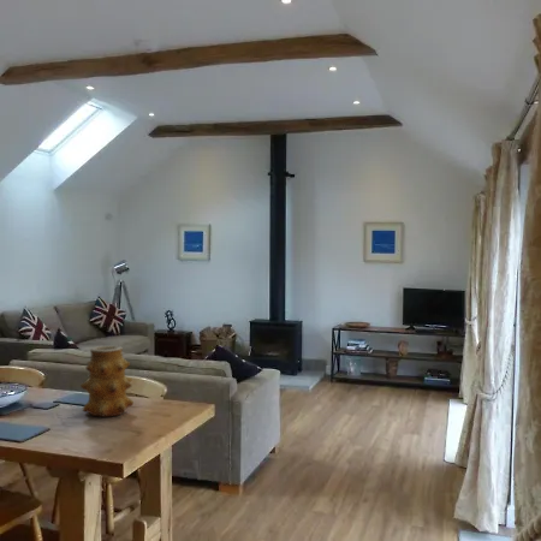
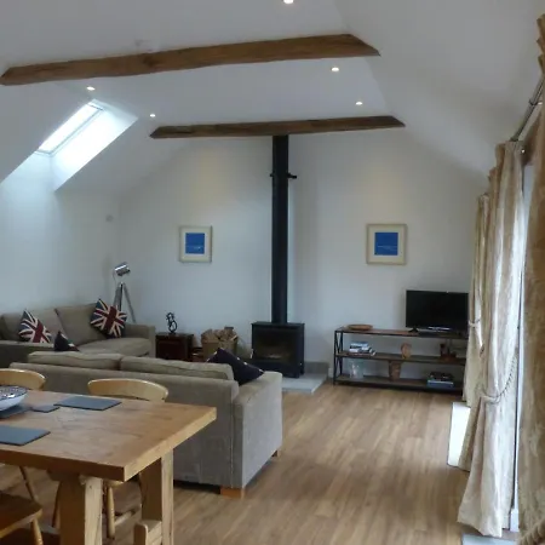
- vase (107, 380)
